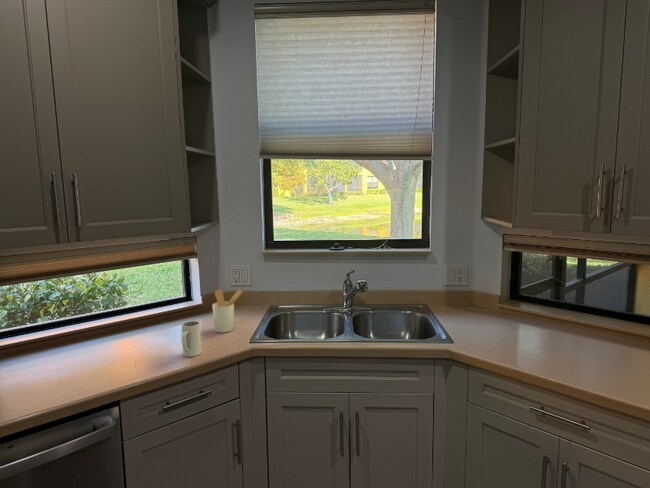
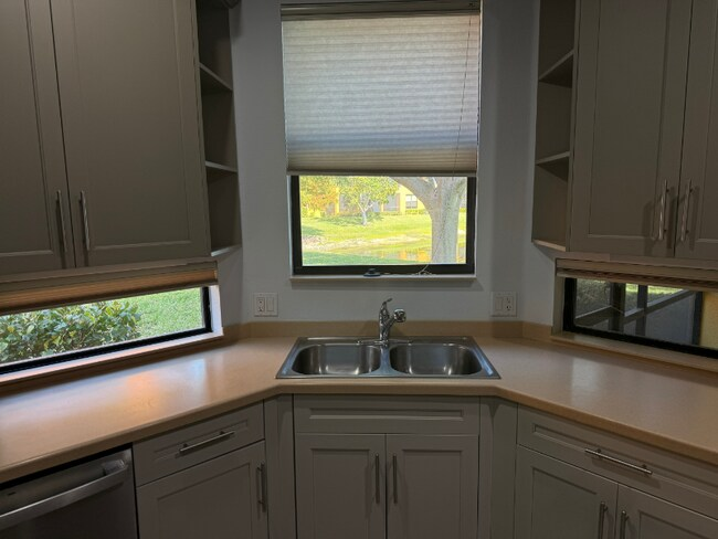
- utensil holder (228, 309)
- mug (189, 340)
